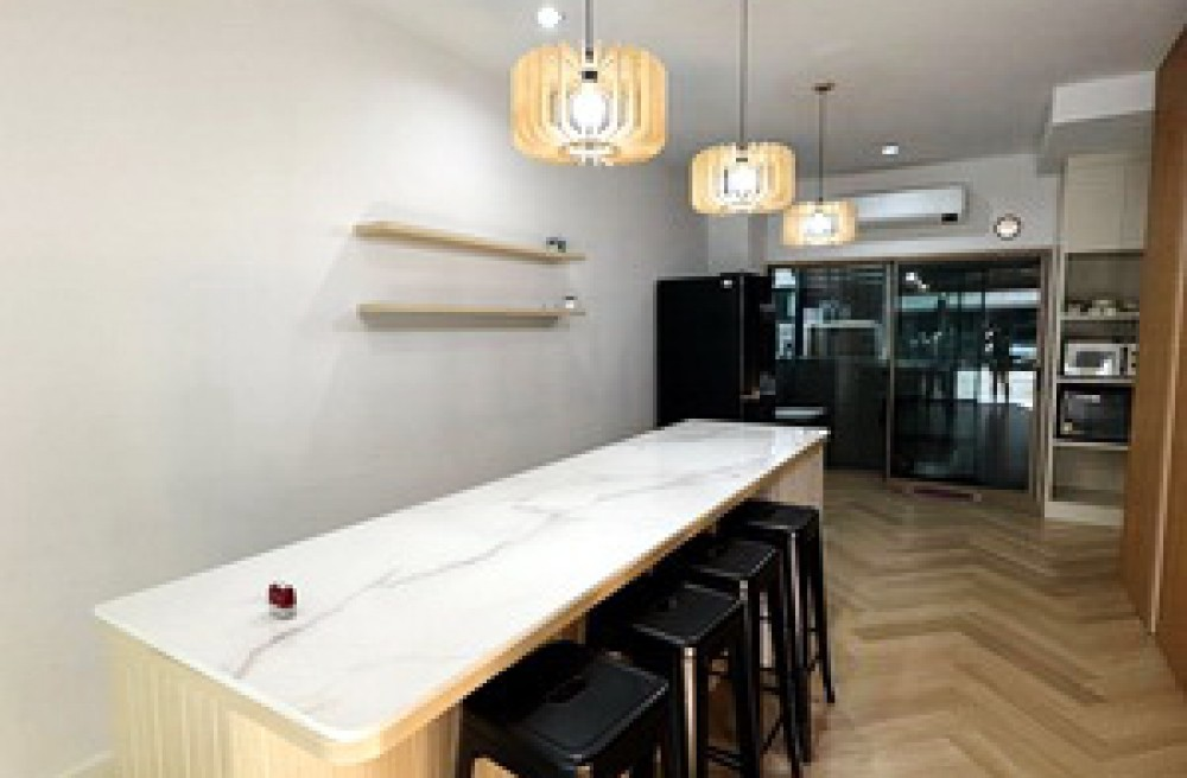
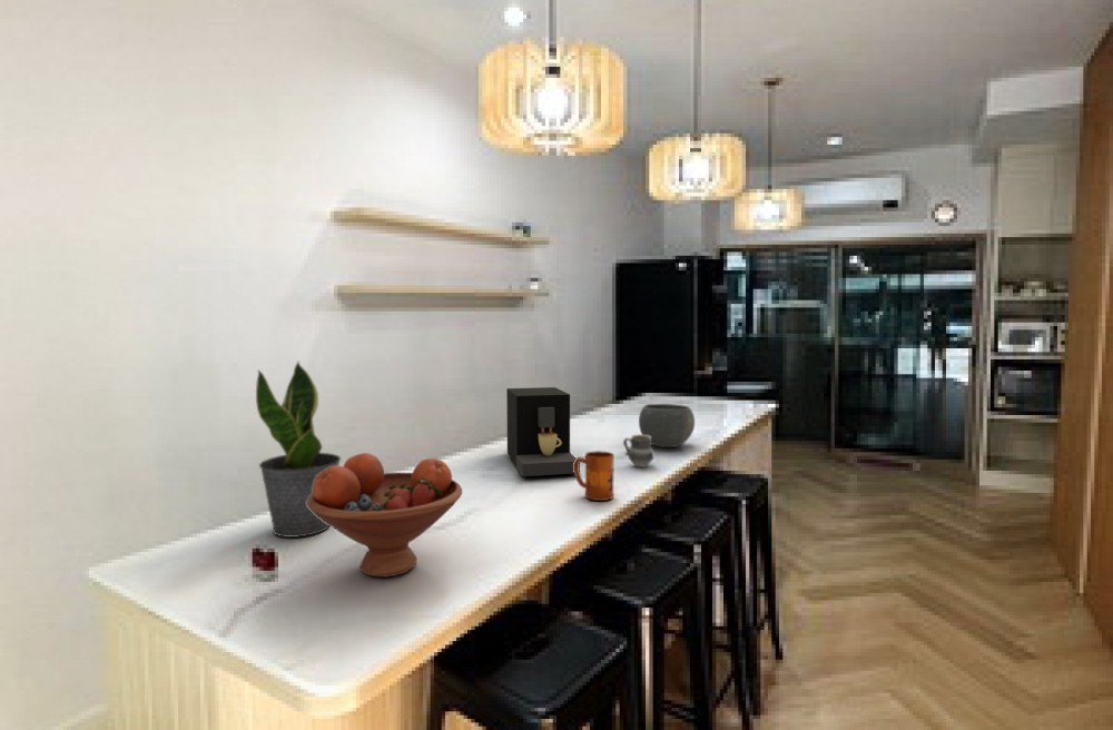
+ coffee maker (540, 428)
+ fruit bowl (387, 514)
+ potted plant (301, 445)
+ cup (638, 451)
+ bowl (666, 425)
+ mug (592, 474)
